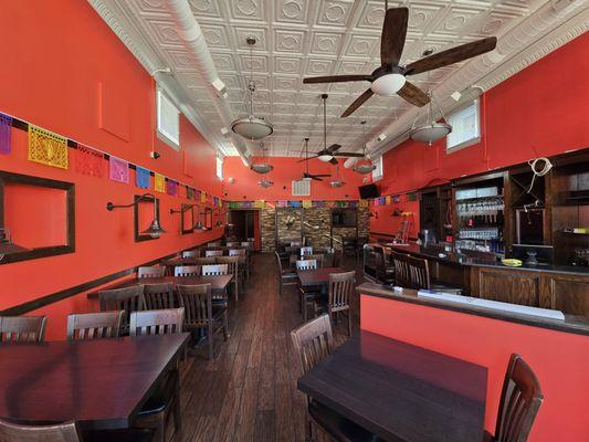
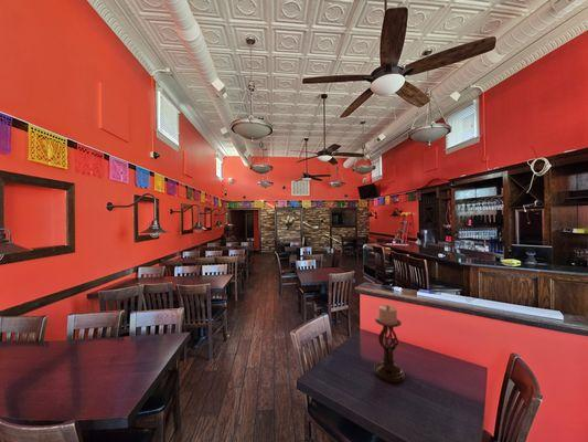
+ candle holder (387, 339)
